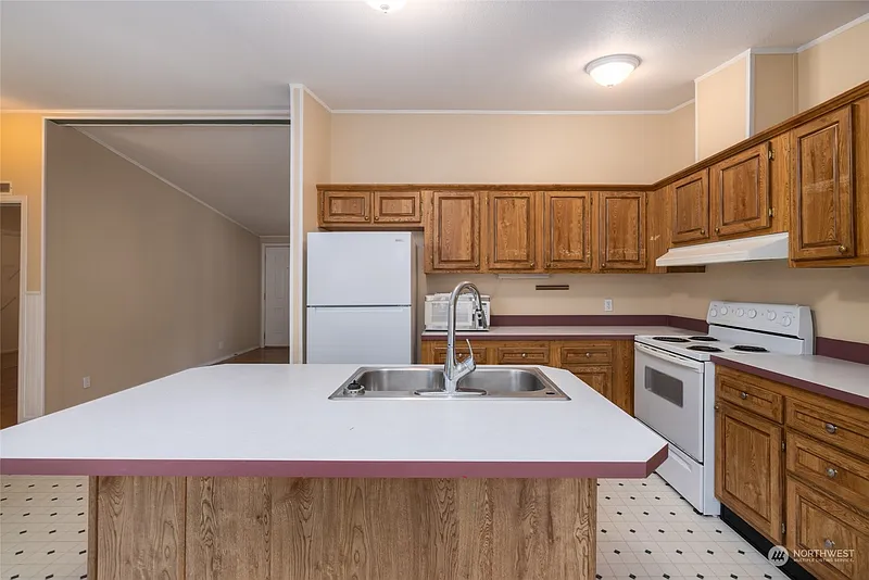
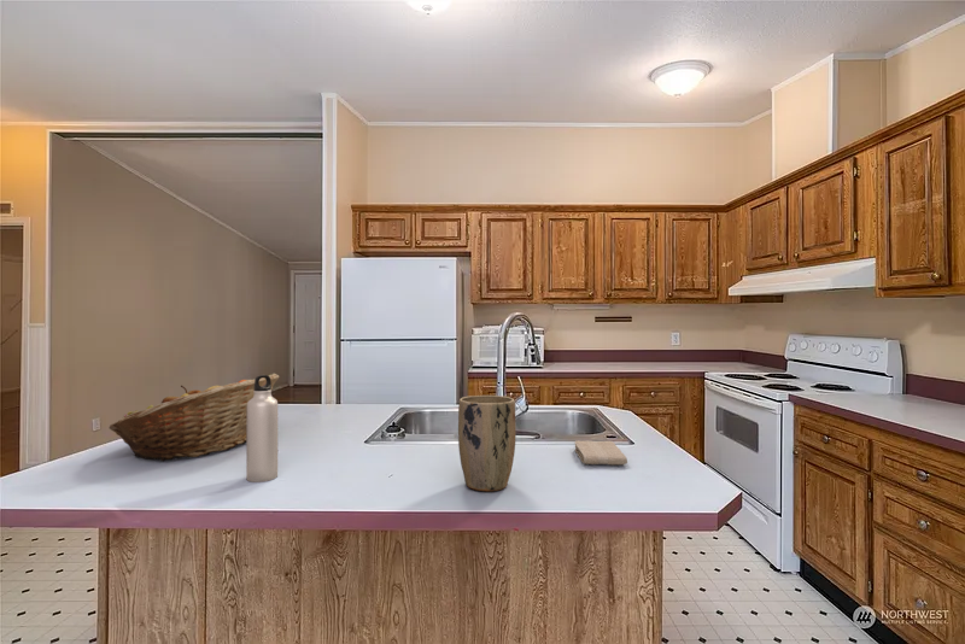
+ plant pot (486, 441)
+ fruit basket (204, 410)
+ water bottle (262, 426)
+ washcloth (598, 451)
